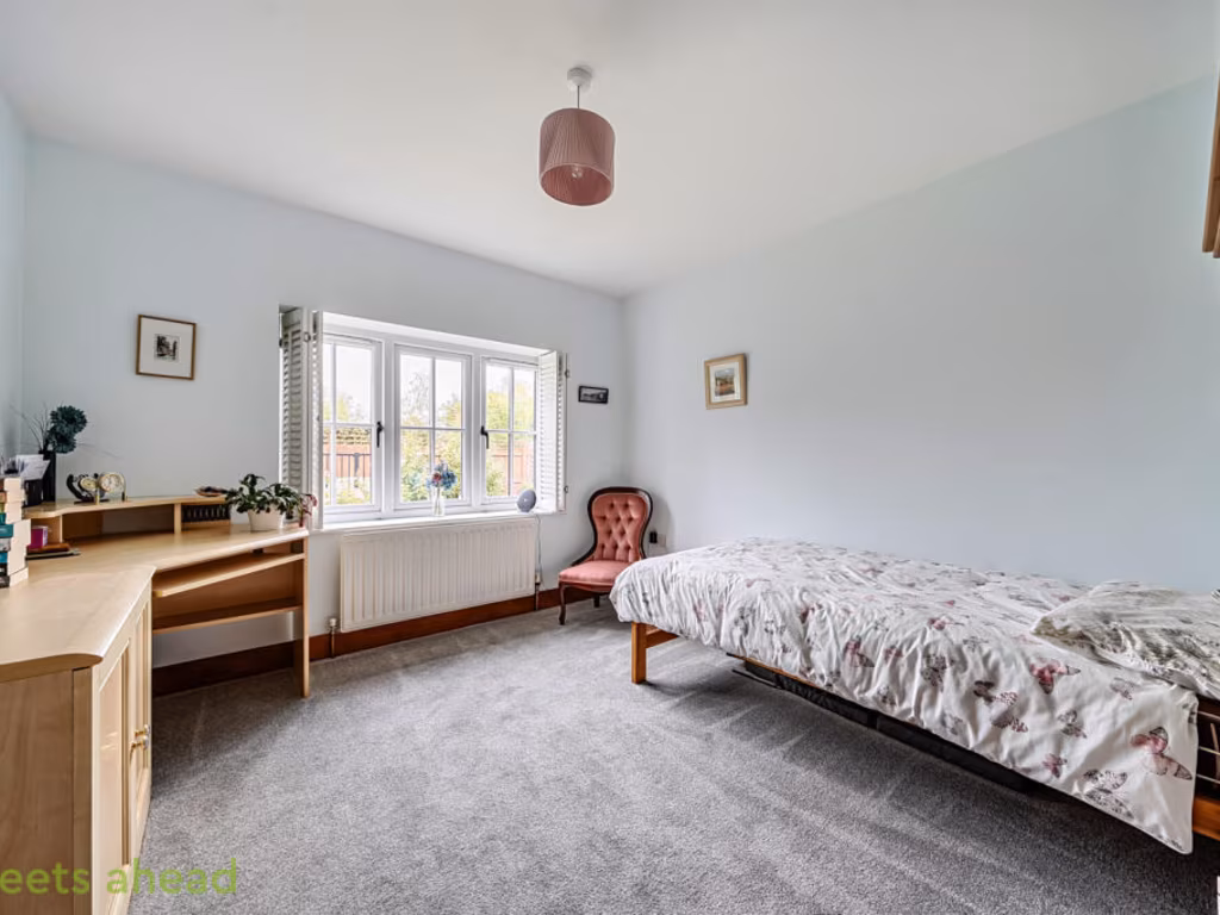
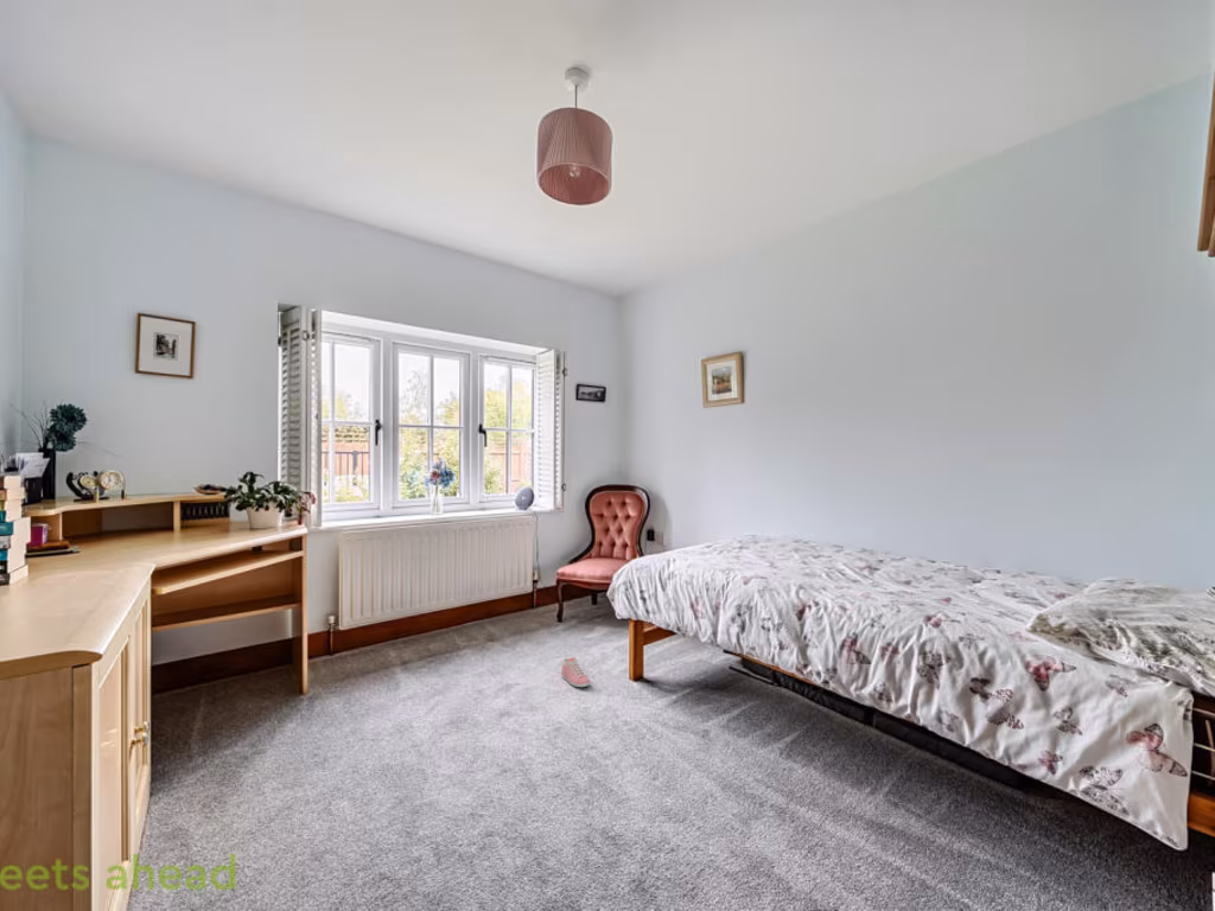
+ sneaker (574, 670)
